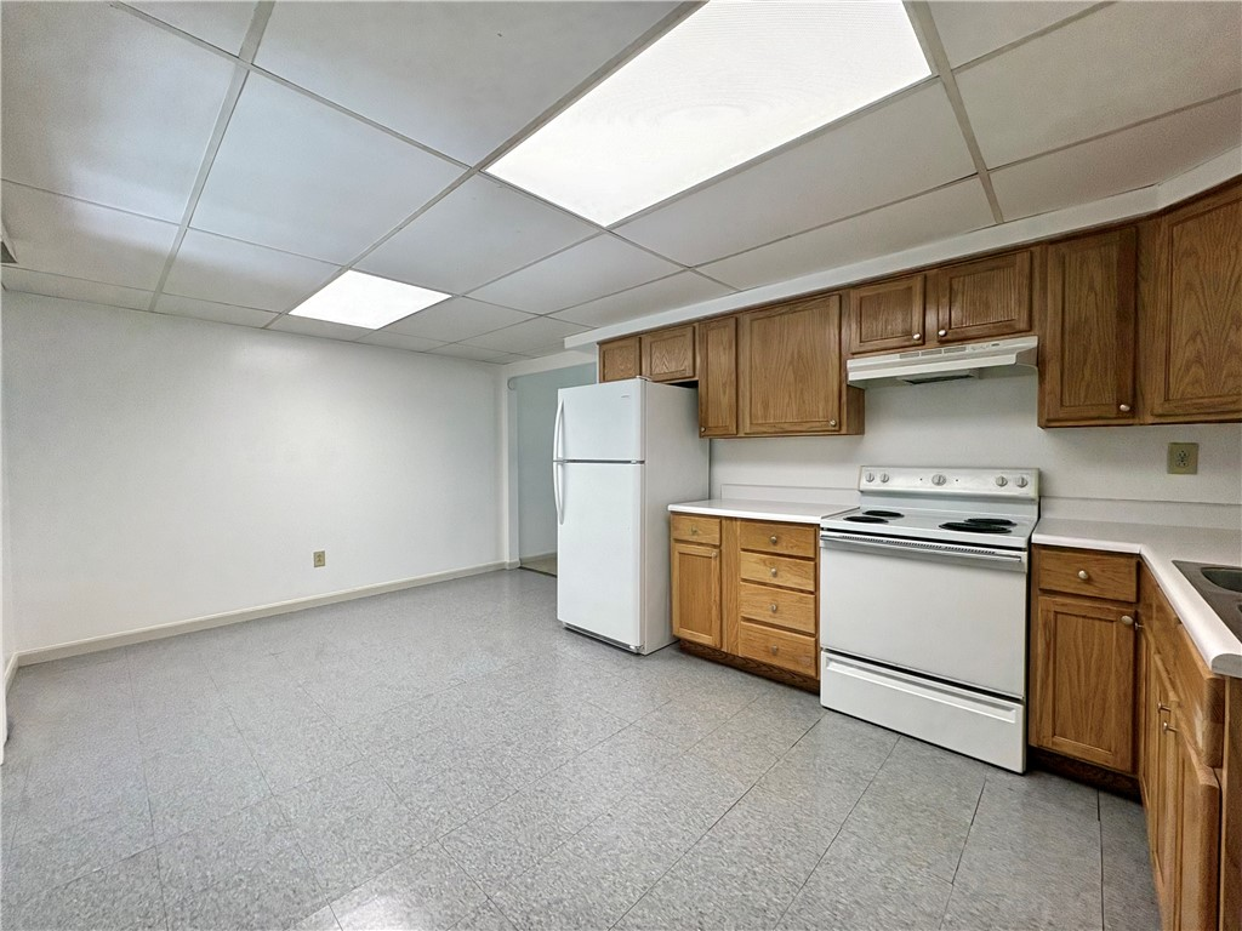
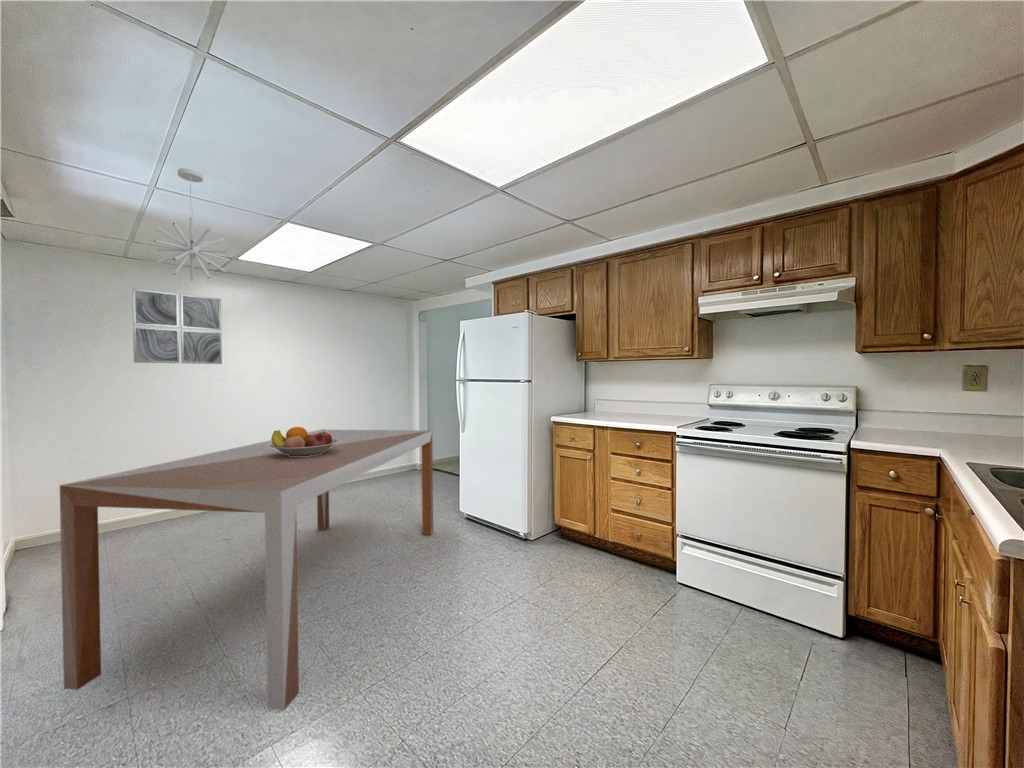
+ wall art (178, 327)
+ pendant light (191, 225)
+ table (317, 516)
+ fruit bowl (305, 439)
